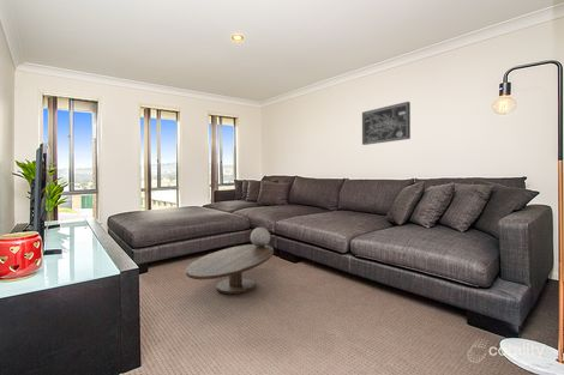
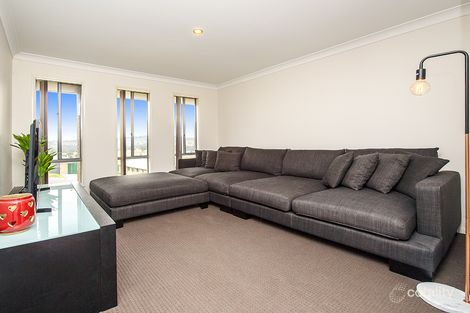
- wall art (384, 125)
- coffee table (235, 271)
- decorative sphere (259, 236)
